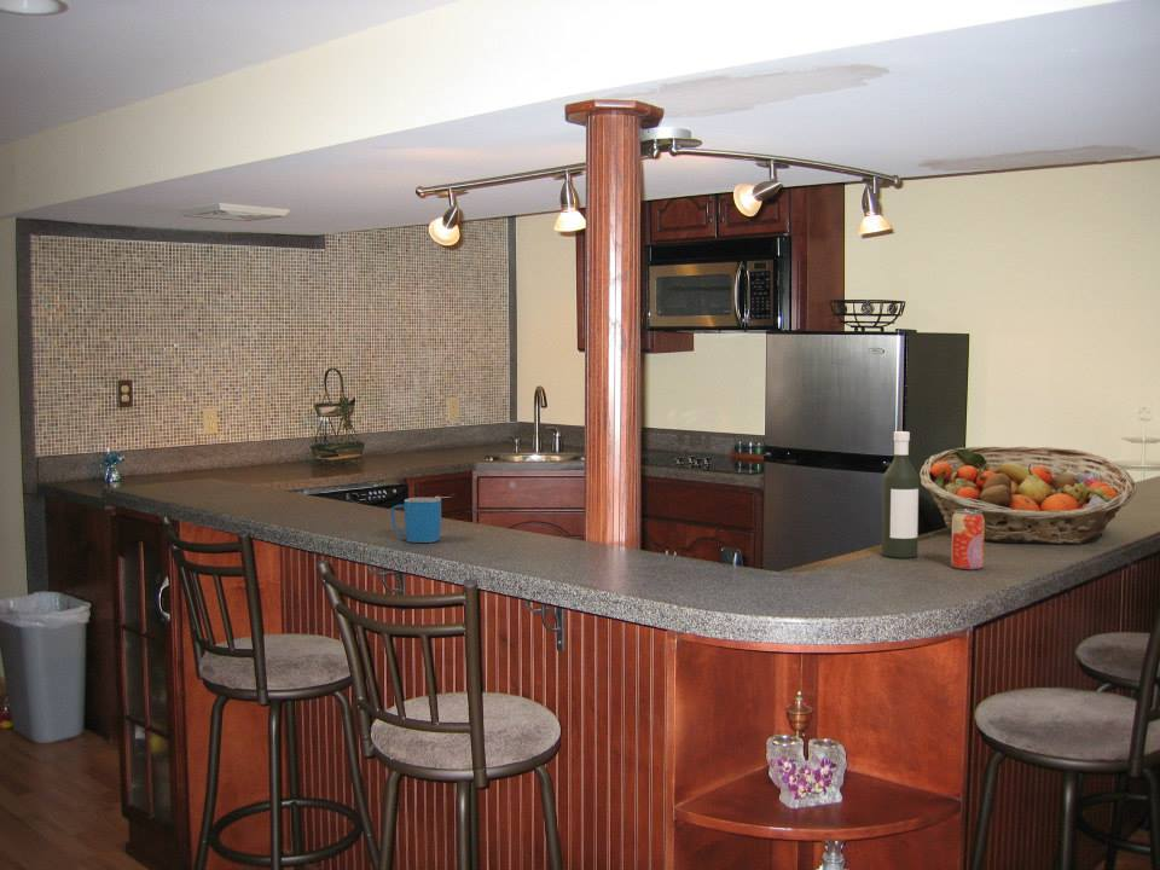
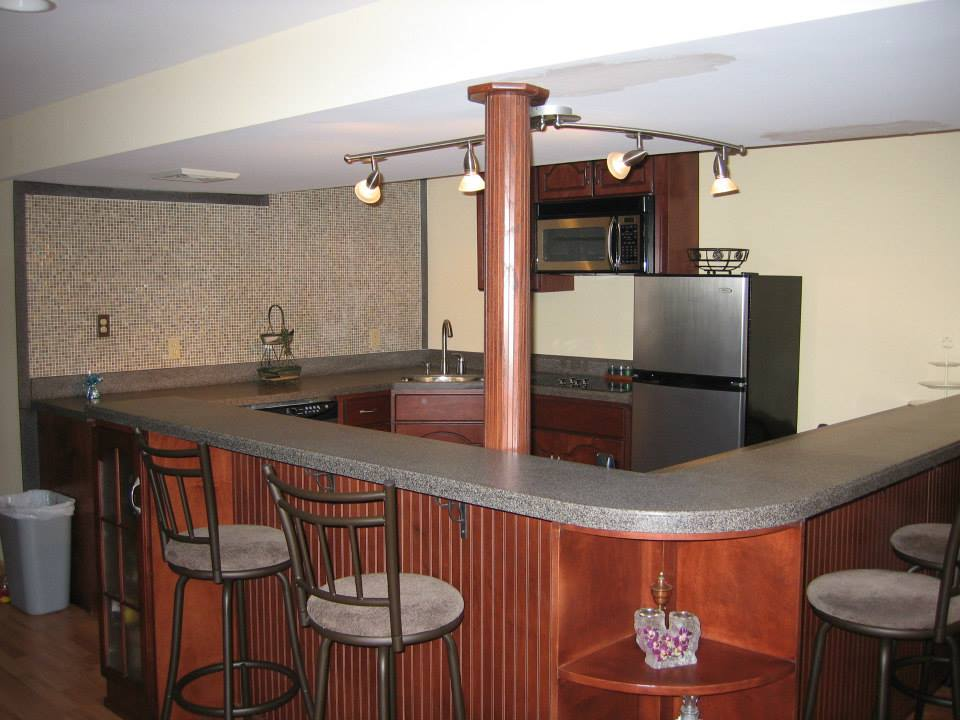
- fruit basket (1023, 492)
- beverage can (967, 539)
- bottle (900, 493)
- mug (416, 518)
